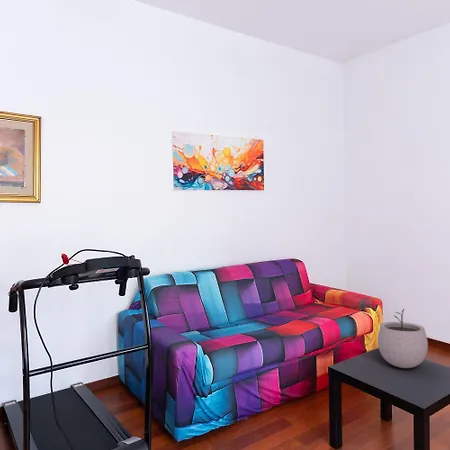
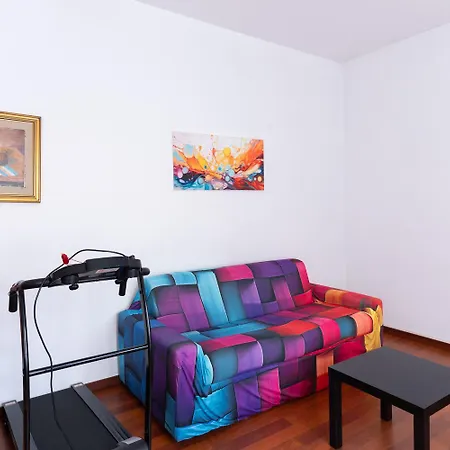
- plant pot (402, 337)
